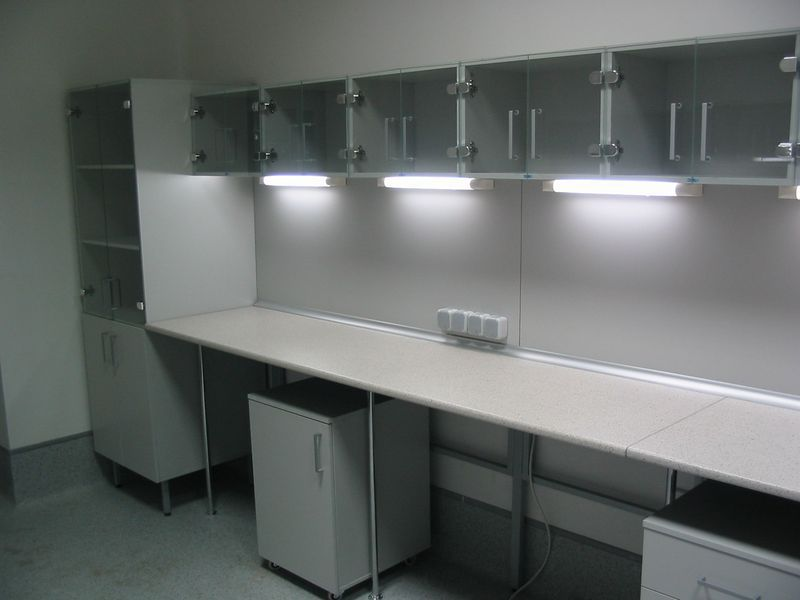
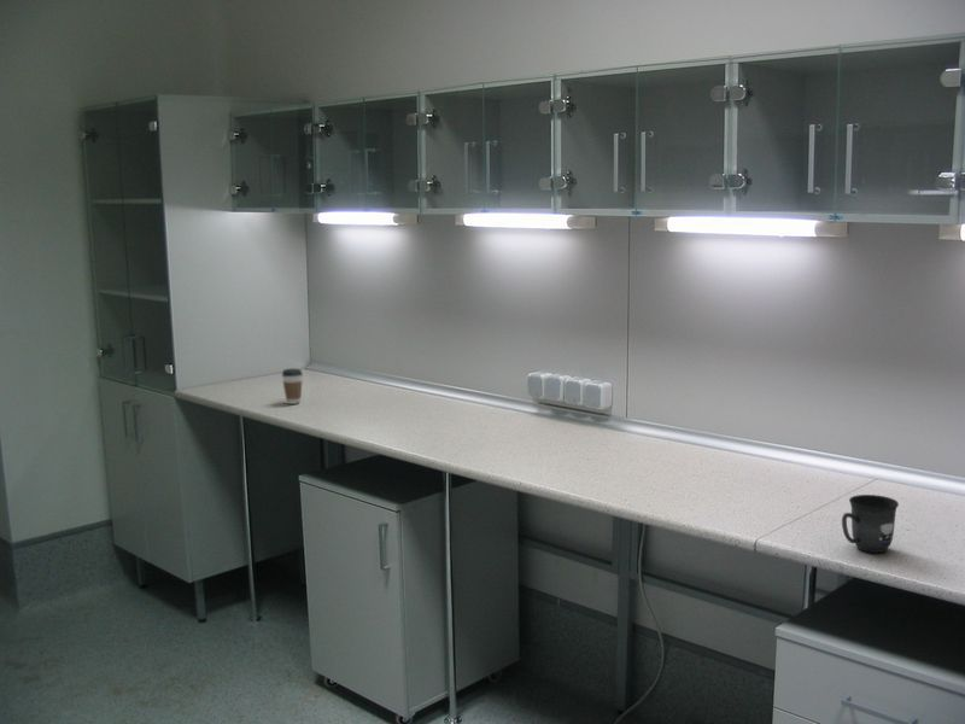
+ mug (866, 525)
+ coffee cup (292, 386)
